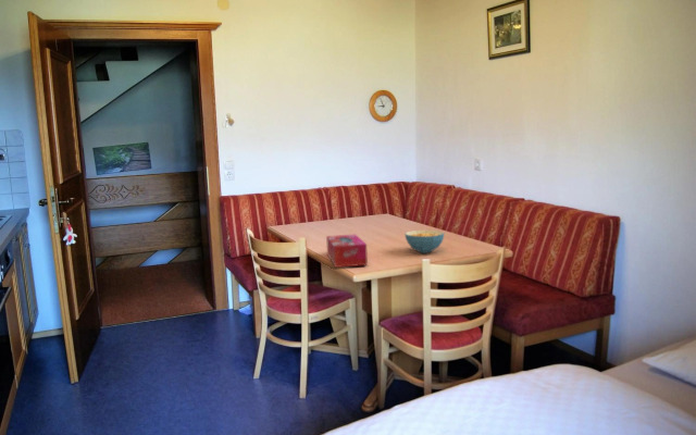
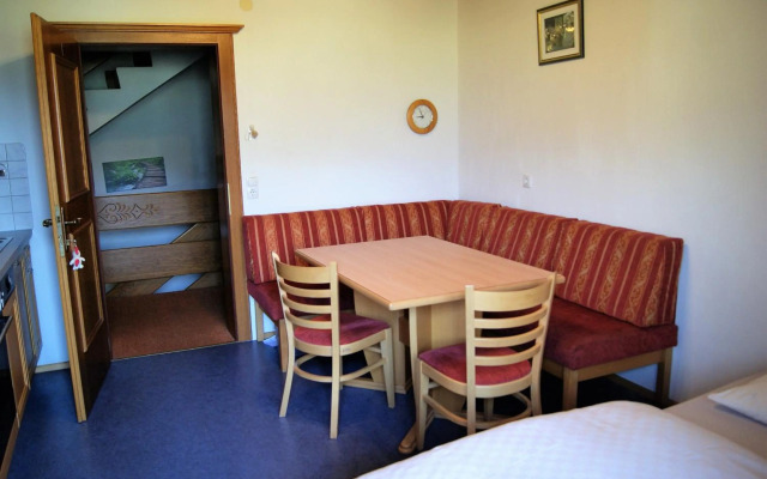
- cereal bowl (424, 243)
- tissue box (346, 249)
